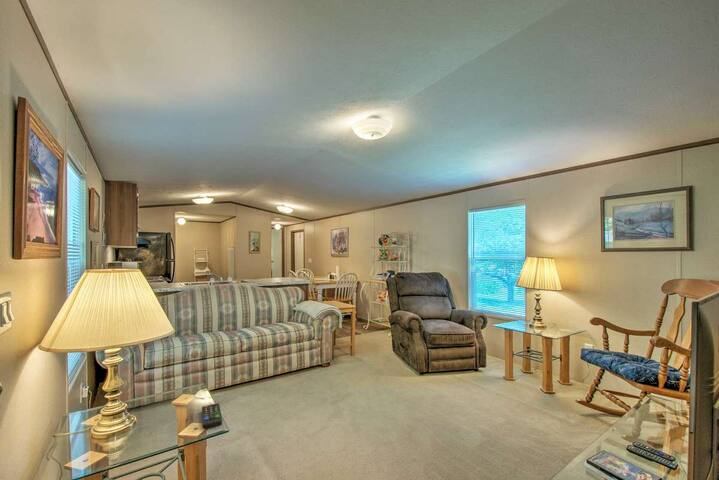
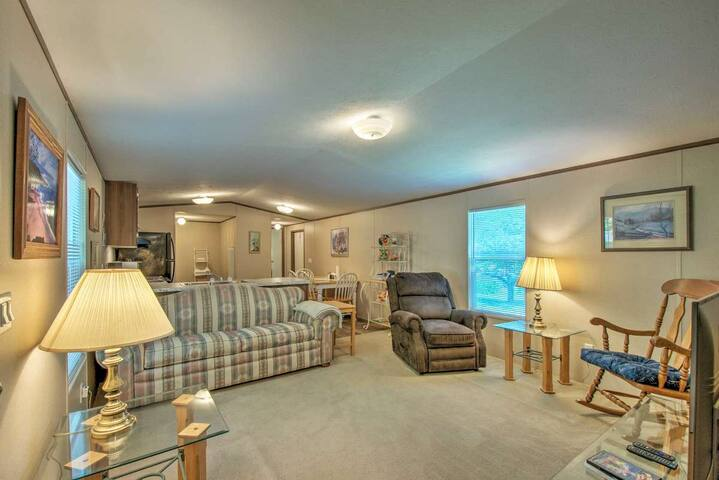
- remote control (211, 415)
